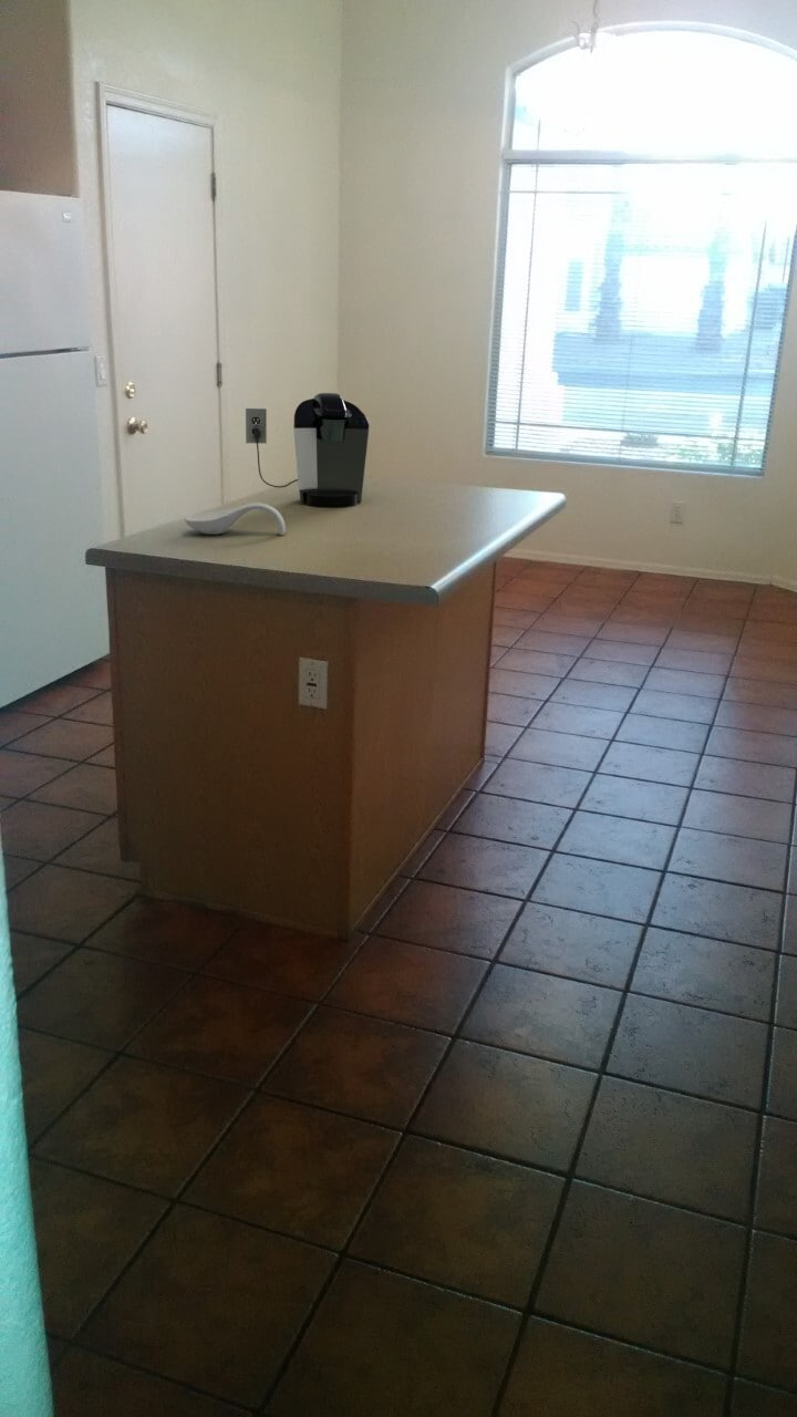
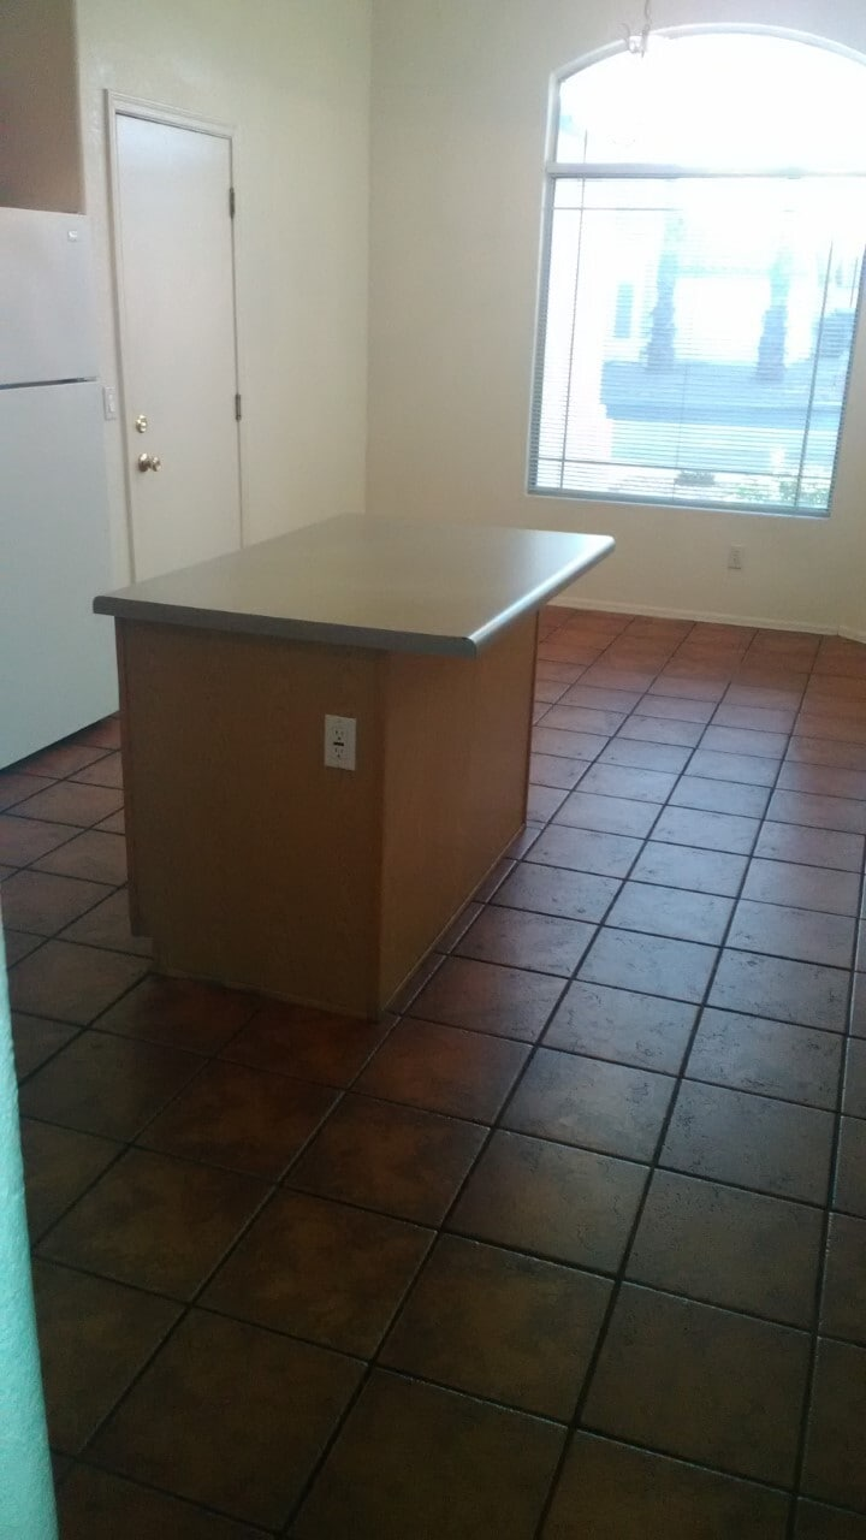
- coffee maker (309, 447)
- spoon rest (235, 517)
